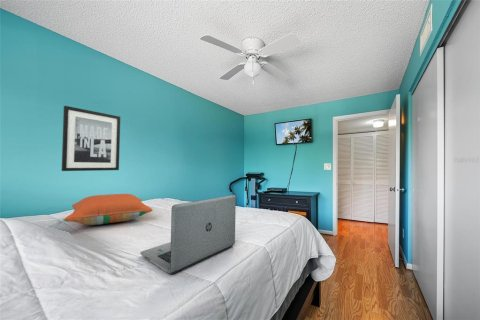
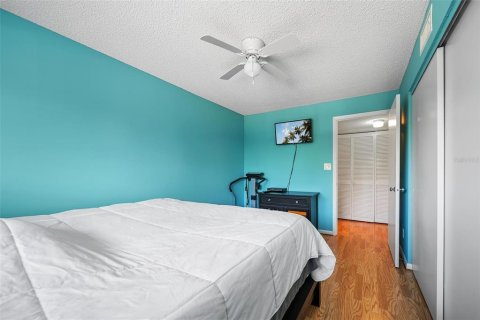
- laptop (191, 223)
- pillow (110, 207)
- wall art (93, 141)
